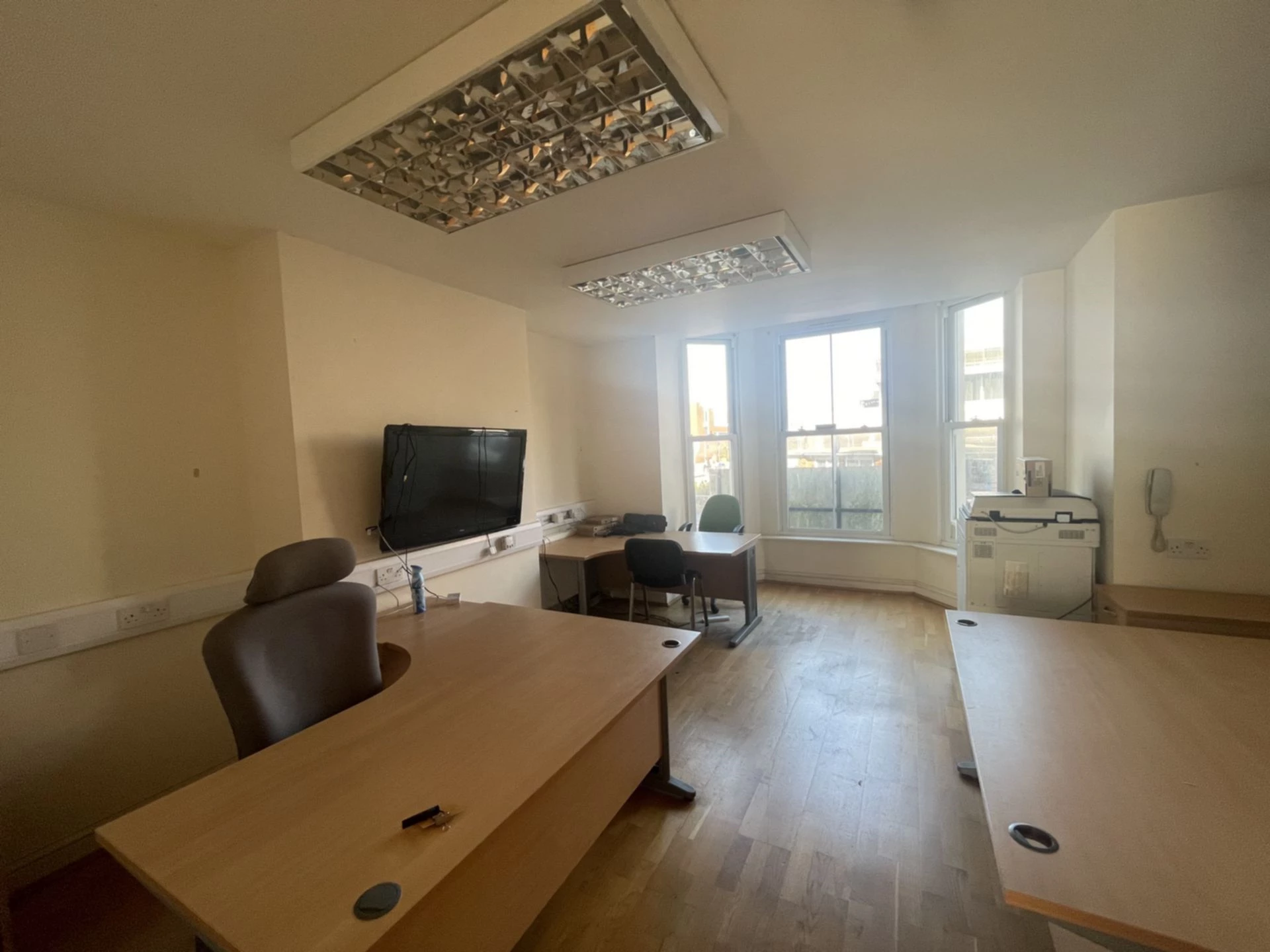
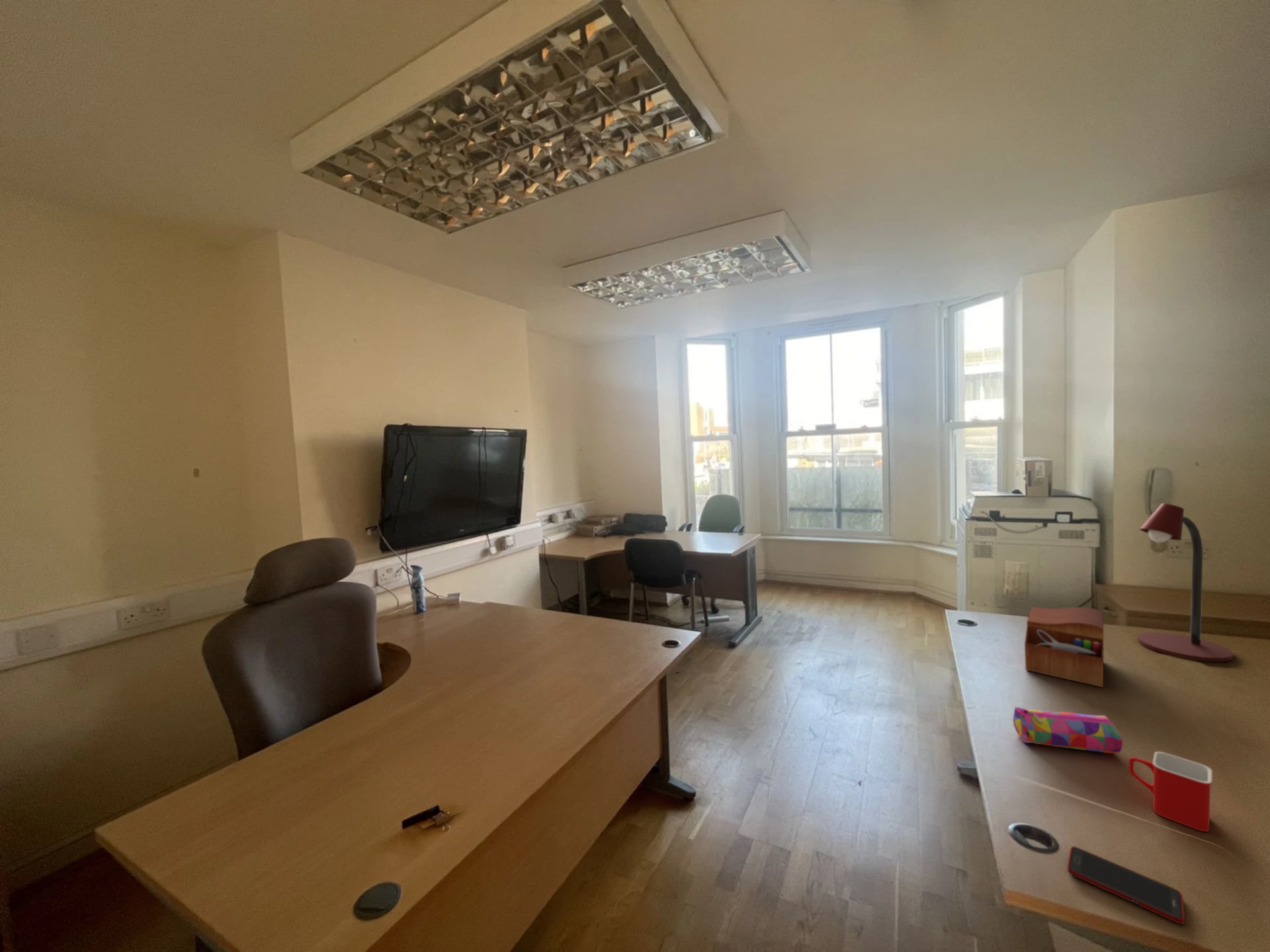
+ mug (1168, 785)
+ desk lamp (1192, 576)
+ cell phone (1122, 882)
+ sewing box (1062, 641)
+ pencil case (1064, 729)
